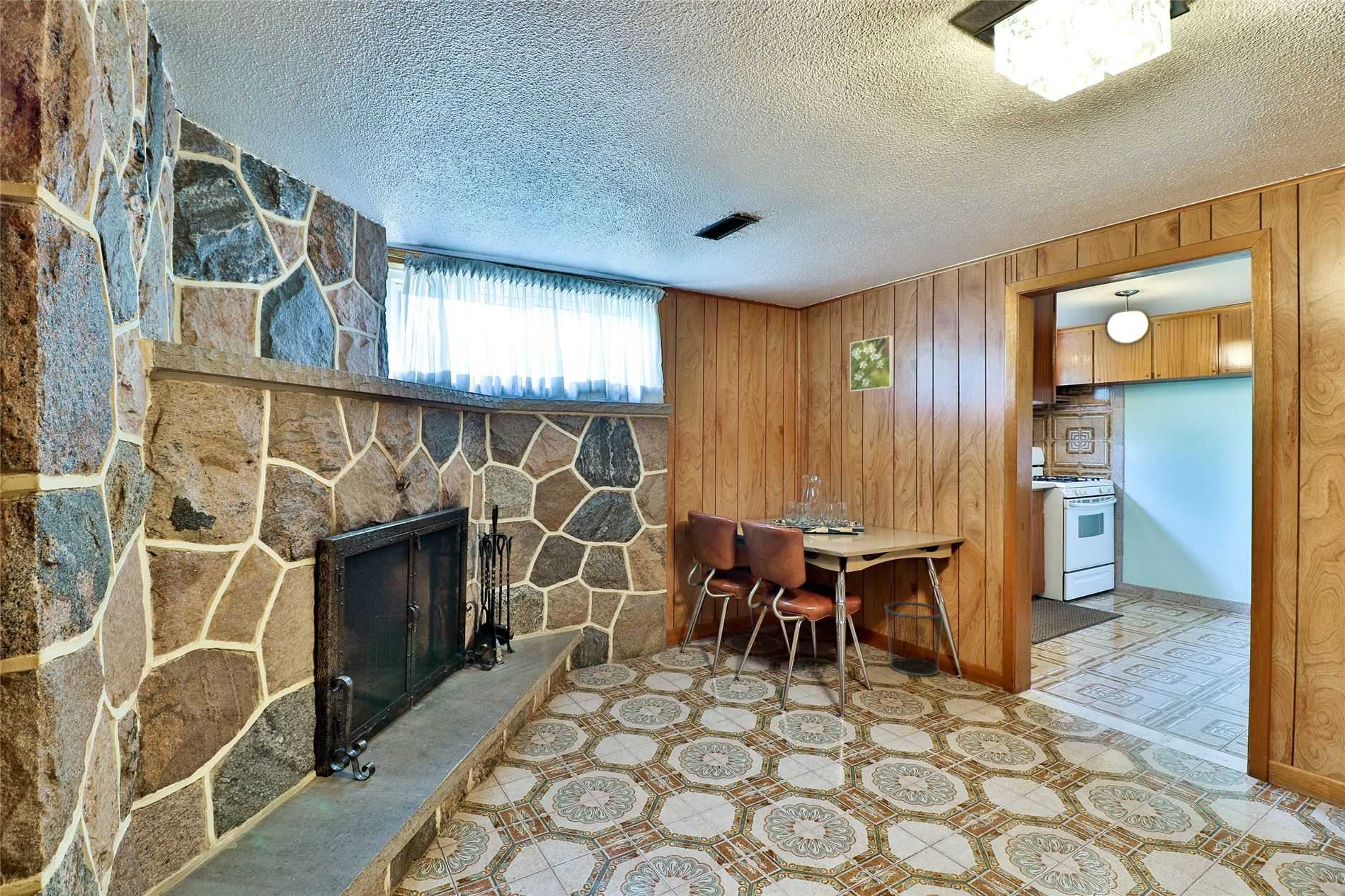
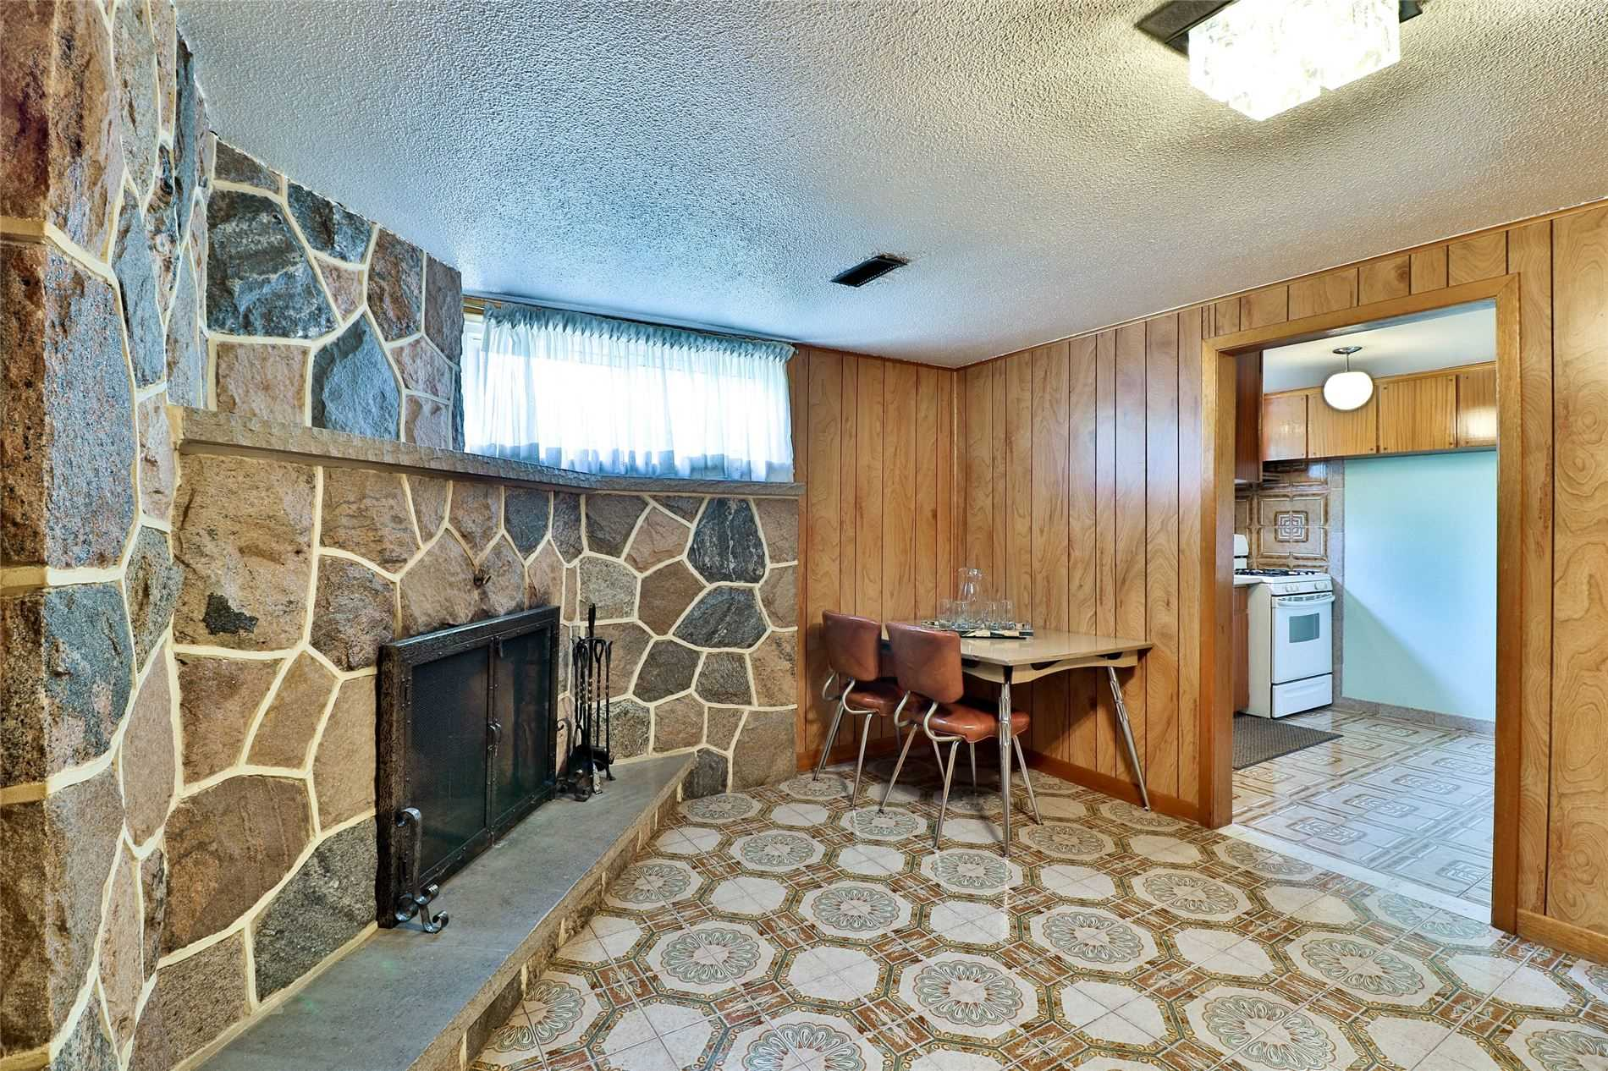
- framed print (871, 364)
- waste bin (914, 638)
